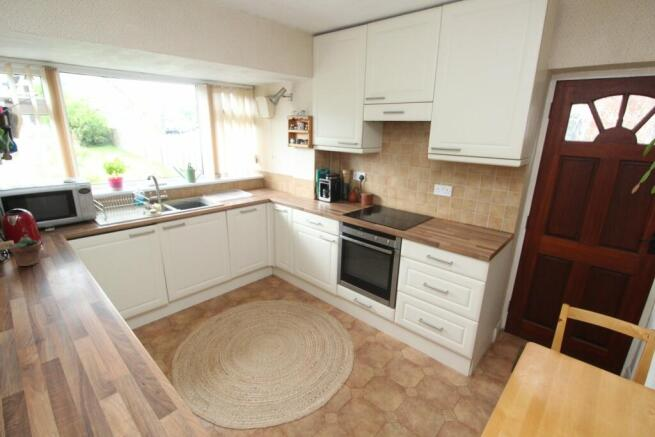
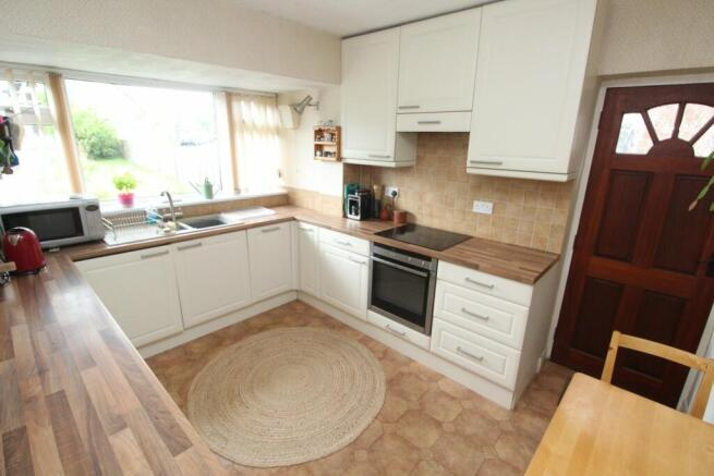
- succulent plant (25, 246)
